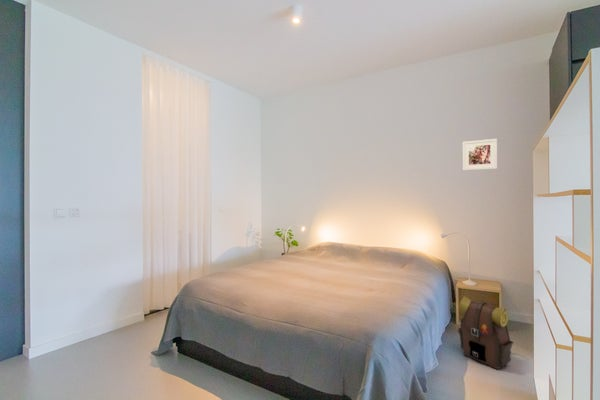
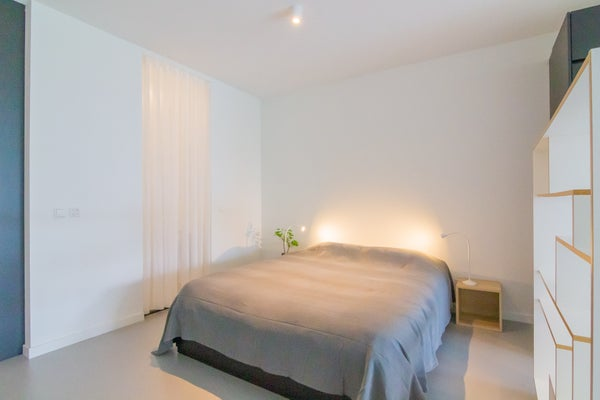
- backpack (488, 328)
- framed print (479, 155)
